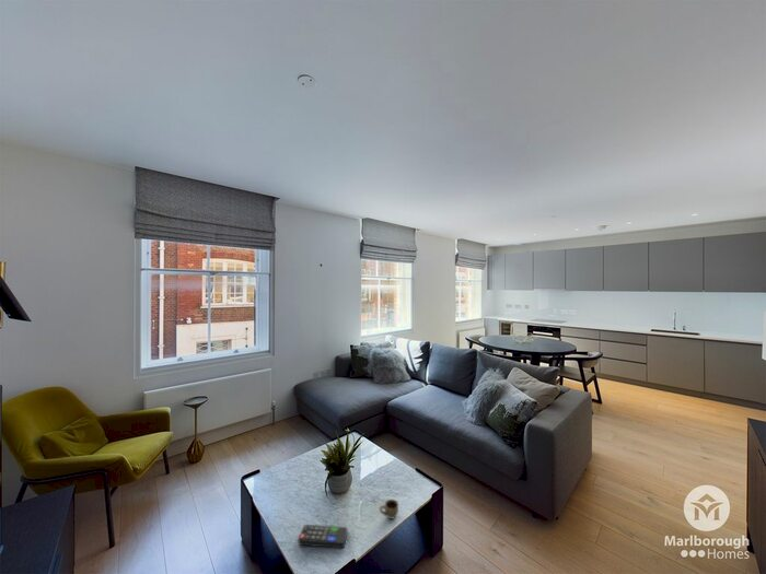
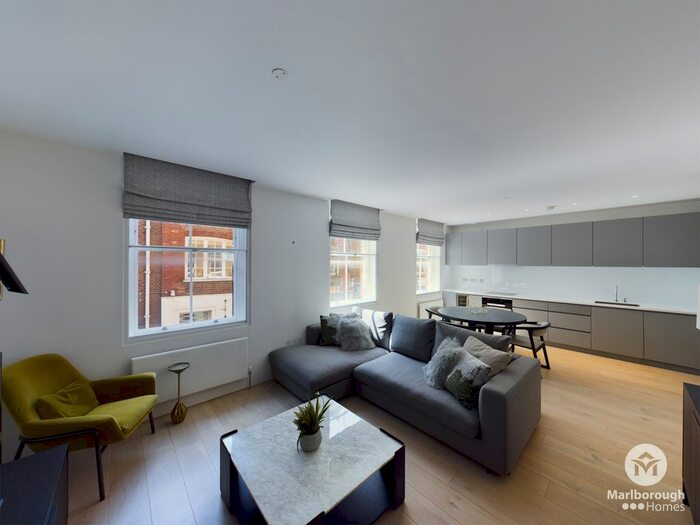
- cup (388, 509)
- remote control (323, 535)
